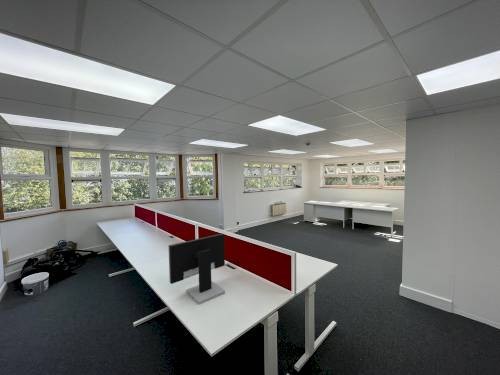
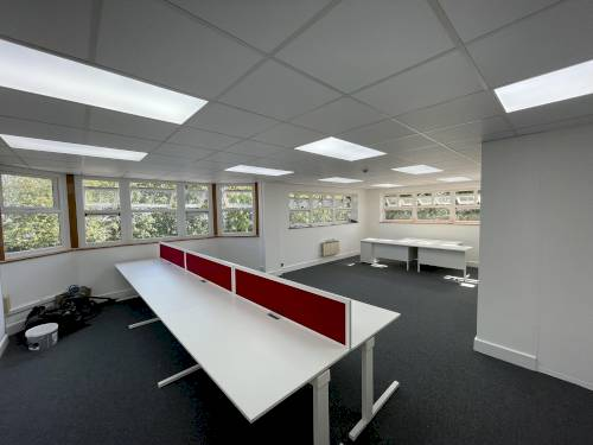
- computer monitor (204, 267)
